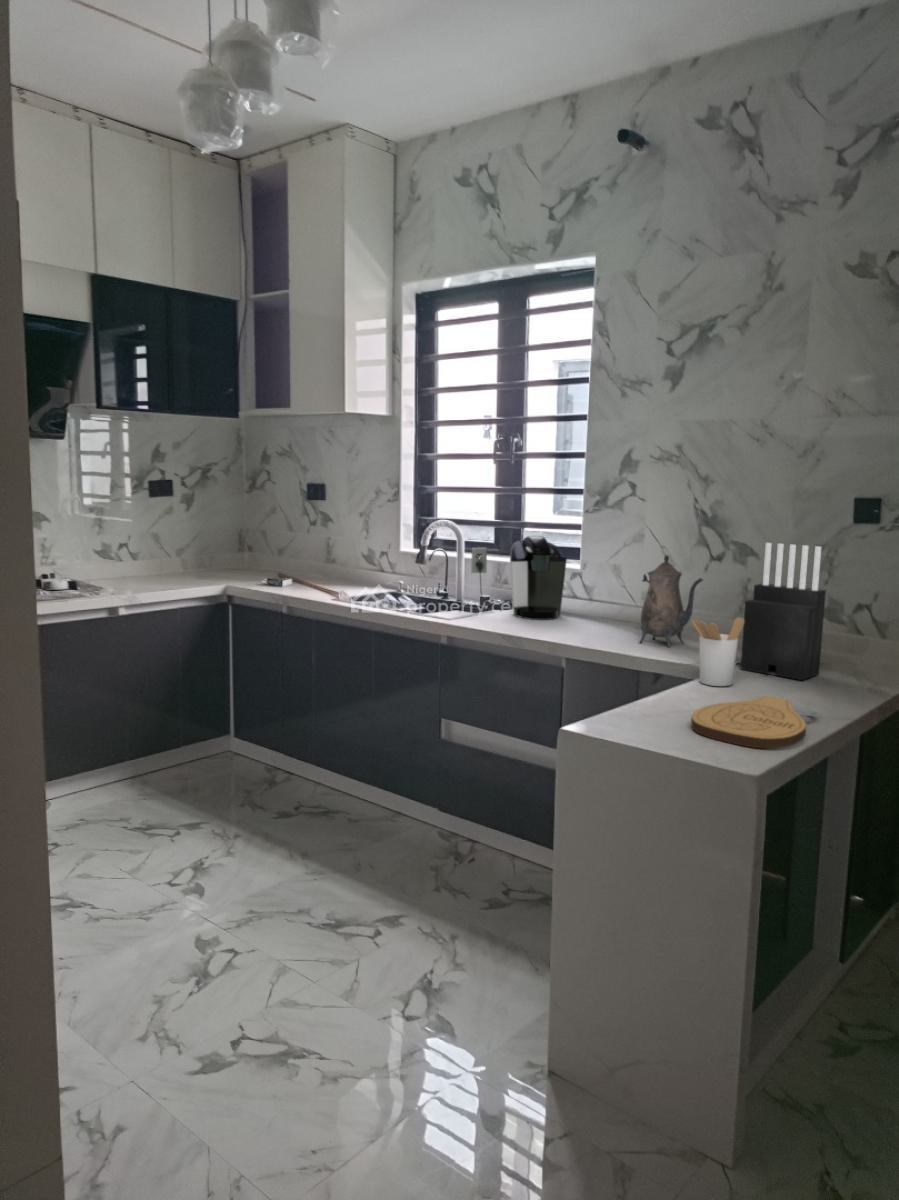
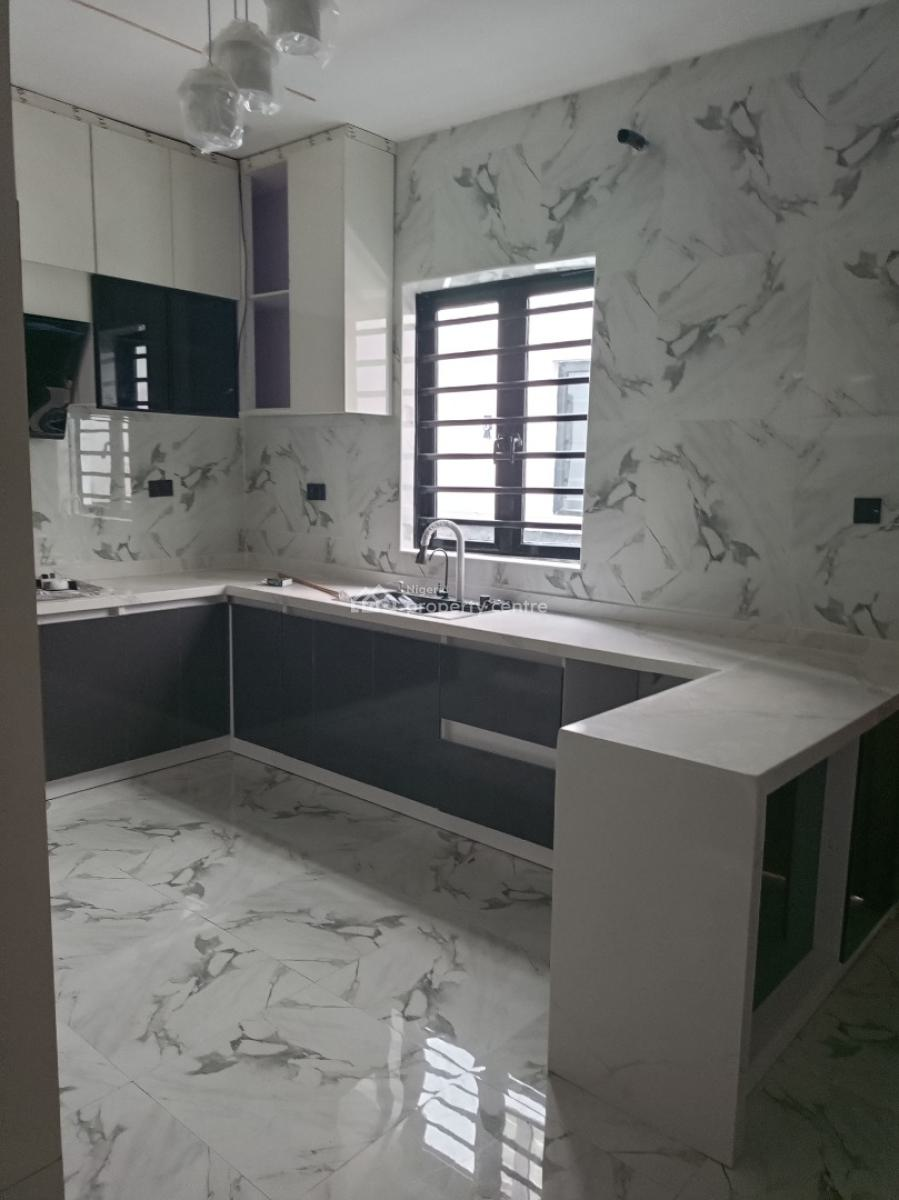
- knife block (782, 609)
- coffee maker (520, 576)
- key chain (764, 714)
- utensil holder (713, 650)
- teapot (670, 600)
